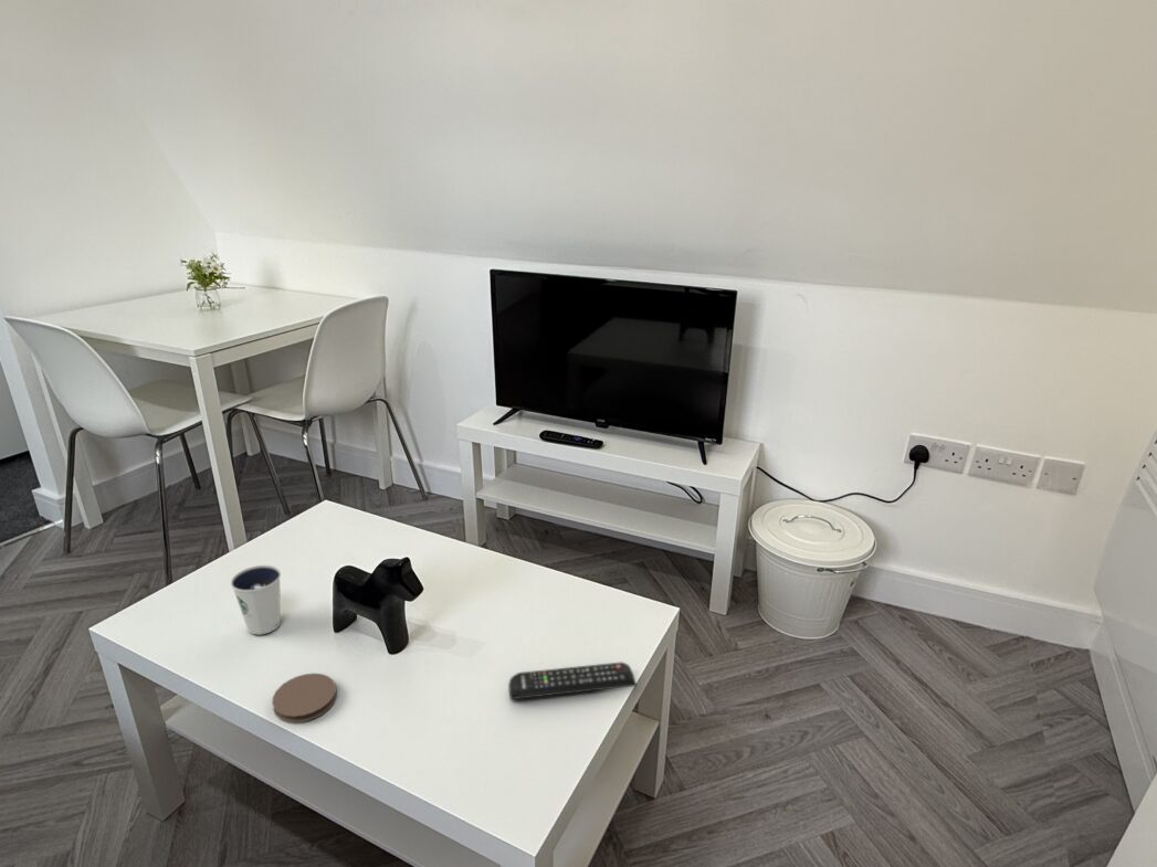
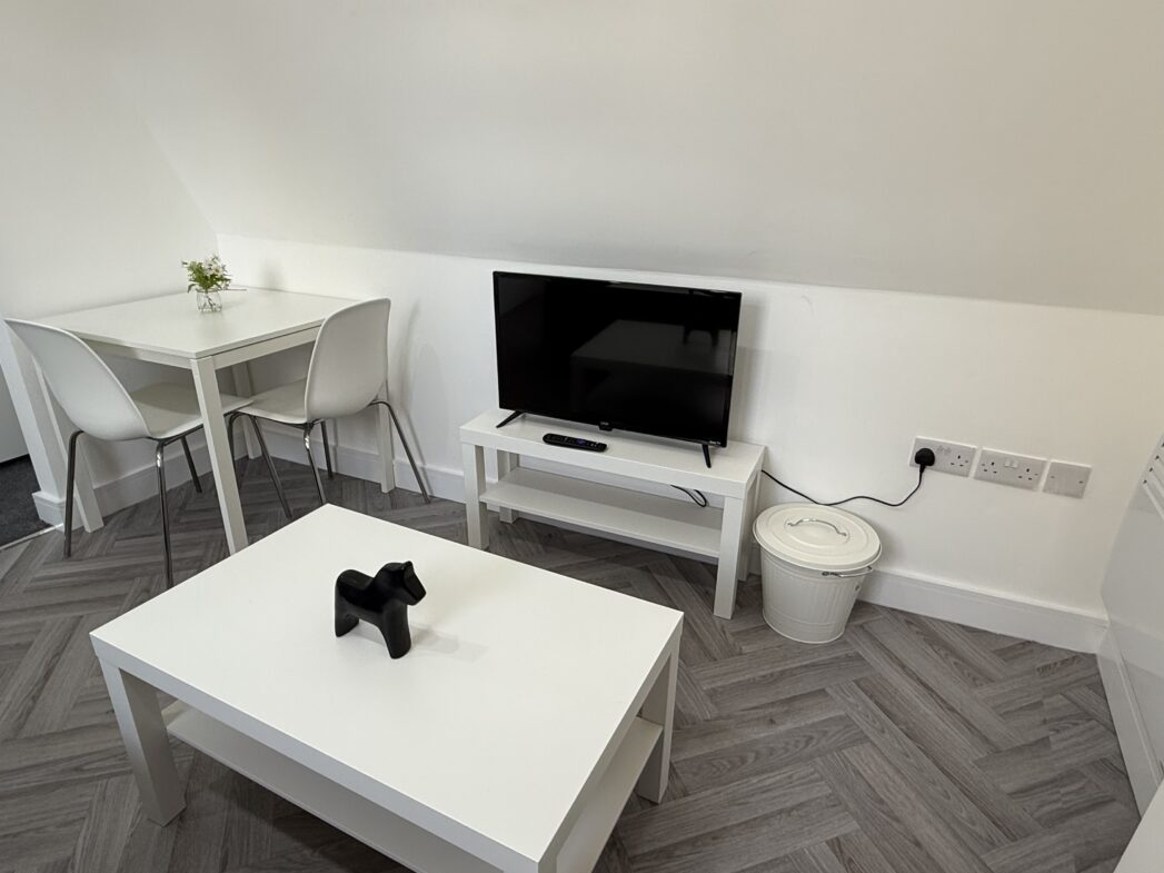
- coaster (304, 697)
- remote control (572, 681)
- dixie cup (260, 601)
